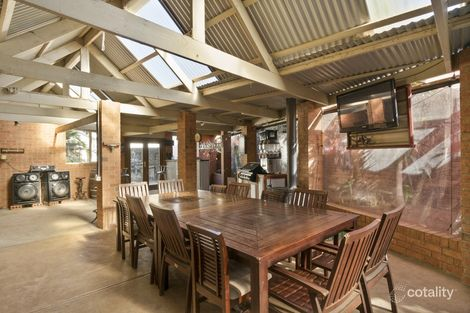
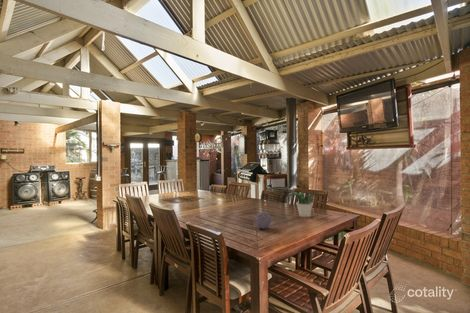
+ potted plant (302, 204)
+ decorative ball (263, 220)
